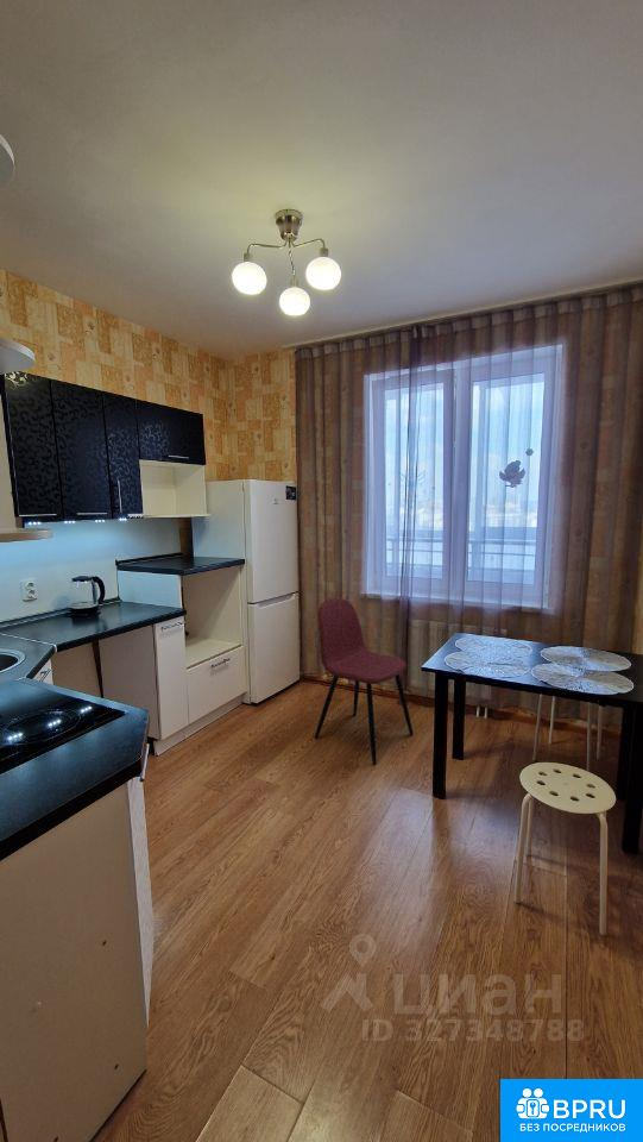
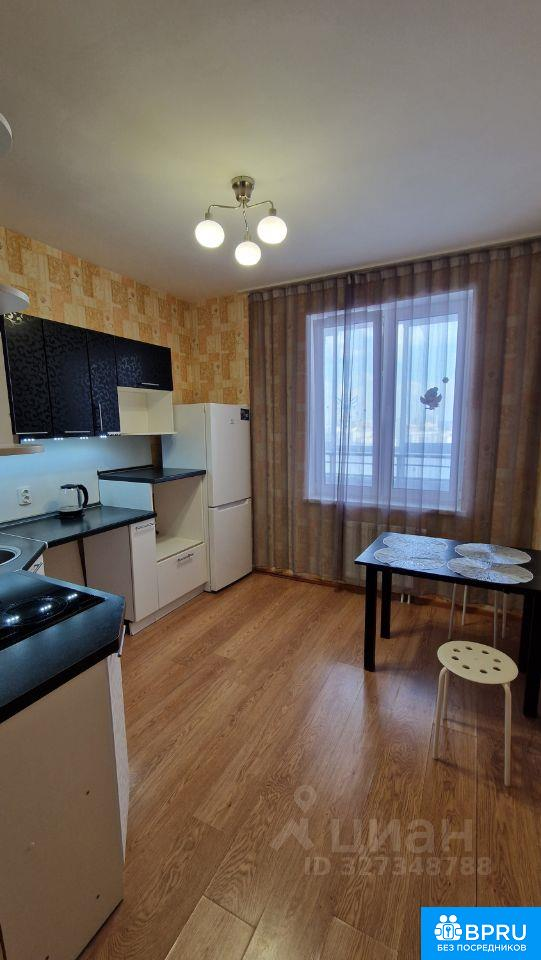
- dining chair (364, 672)
